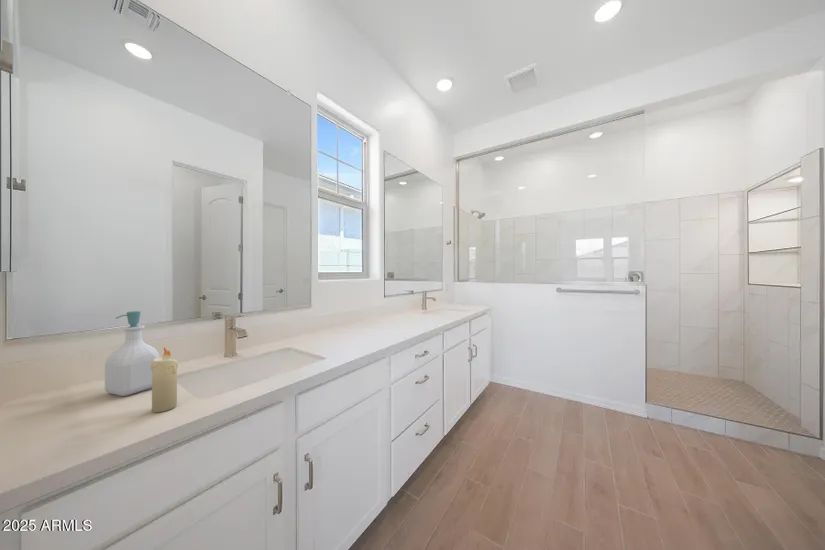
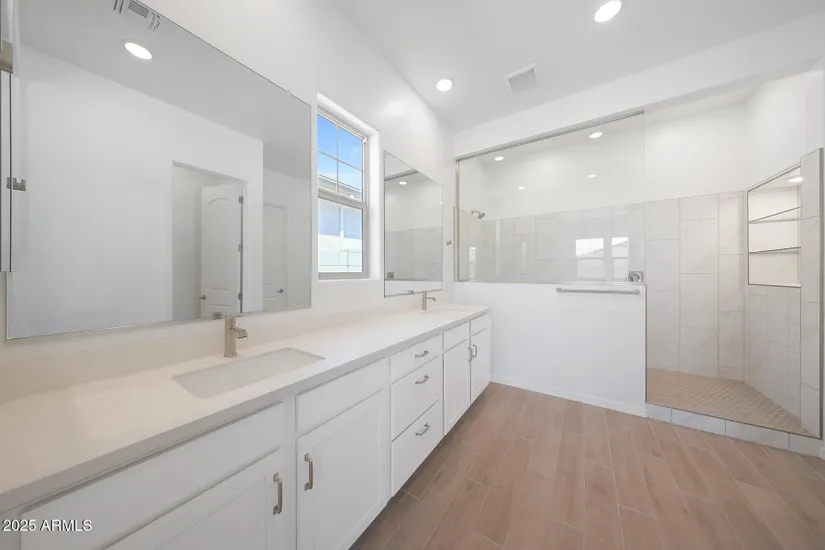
- candle (164, 377)
- soap bottle (133, 350)
